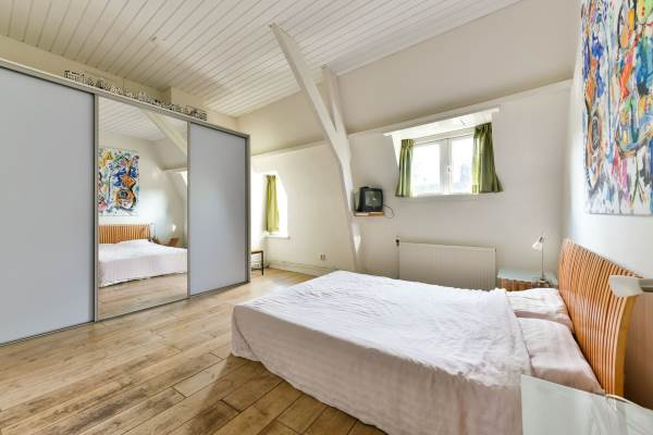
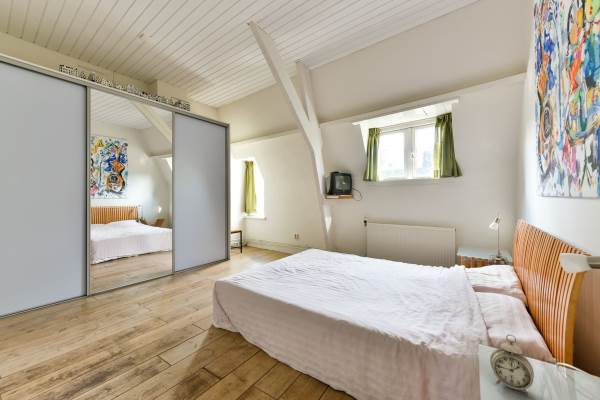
+ alarm clock (511, 361)
